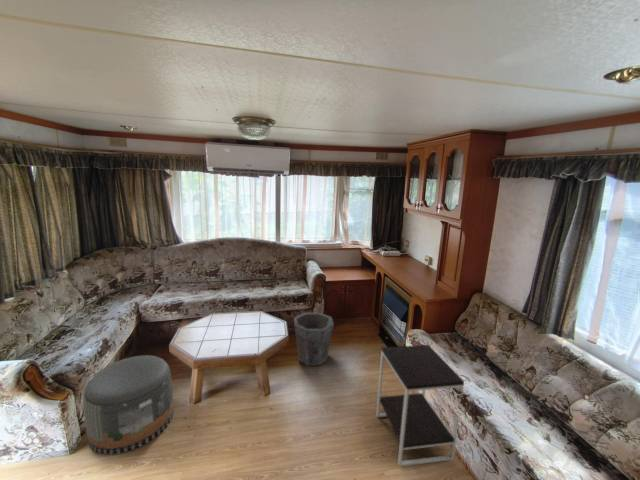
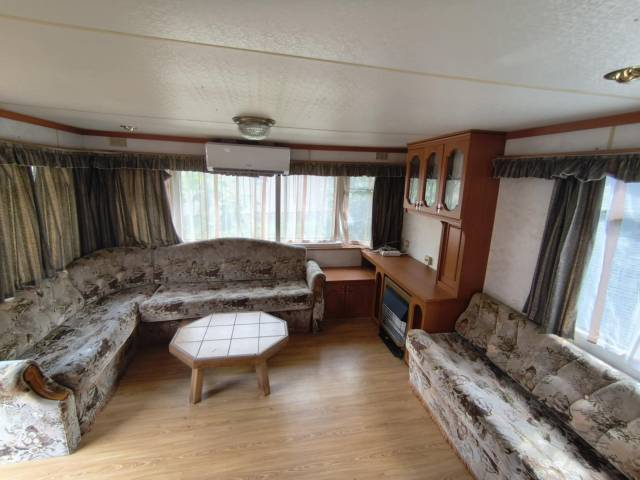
- side table (415, 400)
- pouf (131, 396)
- waste bin (313, 339)
